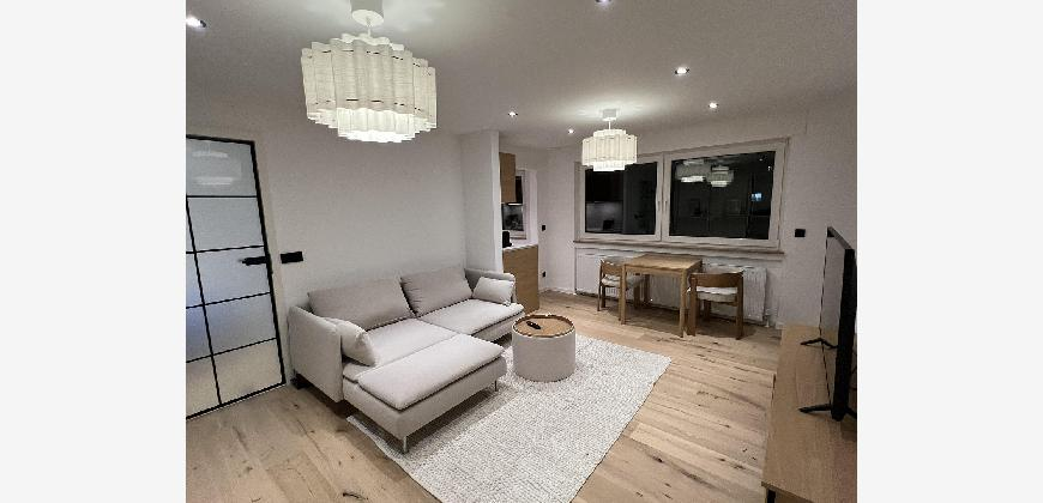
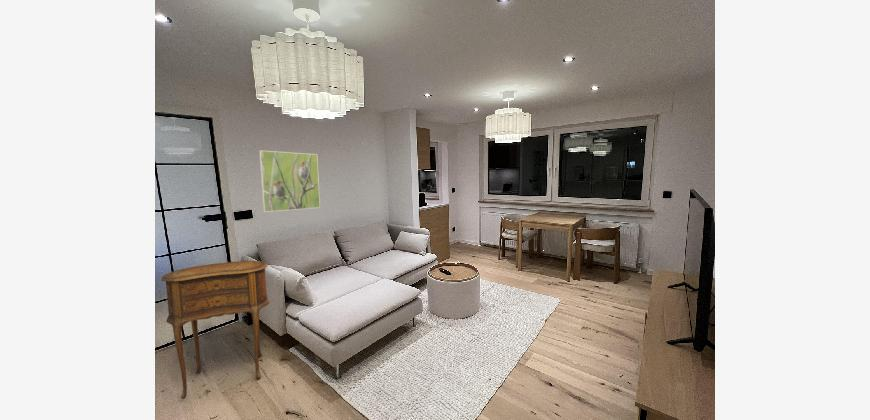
+ side table (222, 315)
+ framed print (291, 181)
